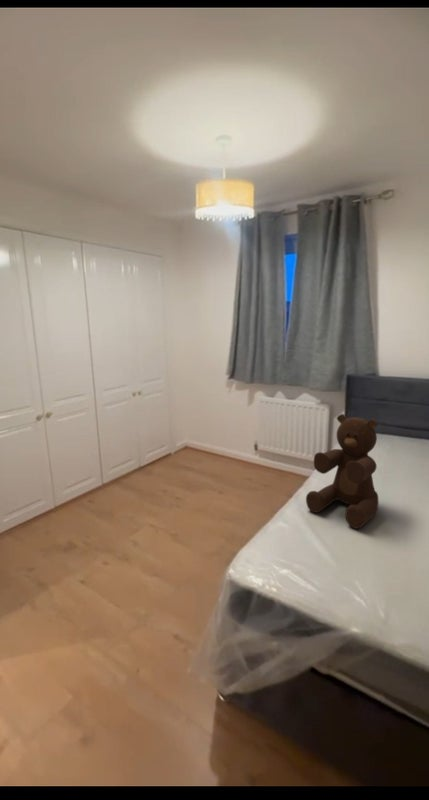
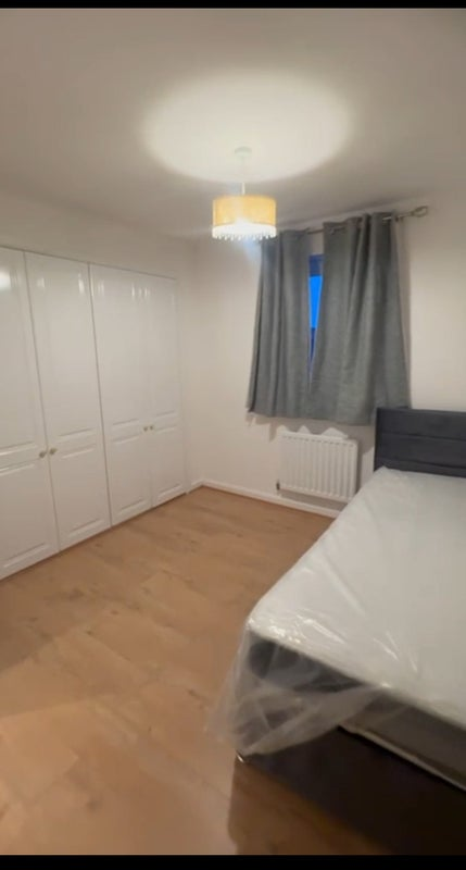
- teddy bear (348, 465)
